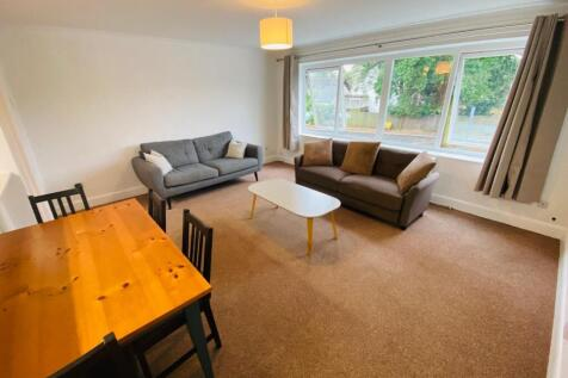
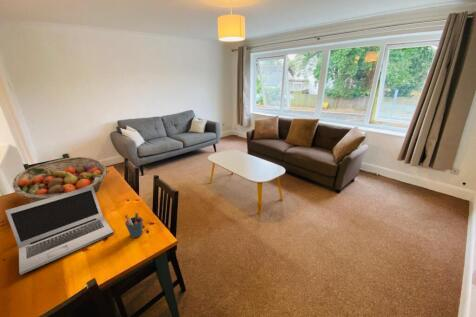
+ laptop (62, 222)
+ pen holder (134, 224)
+ fruit basket (66, 180)
